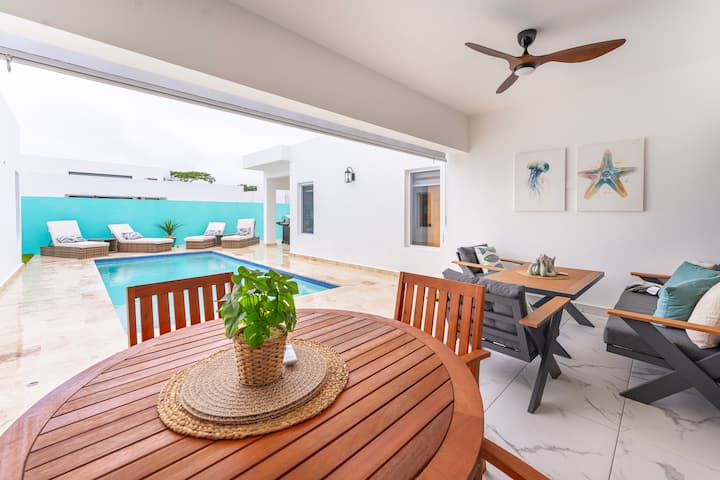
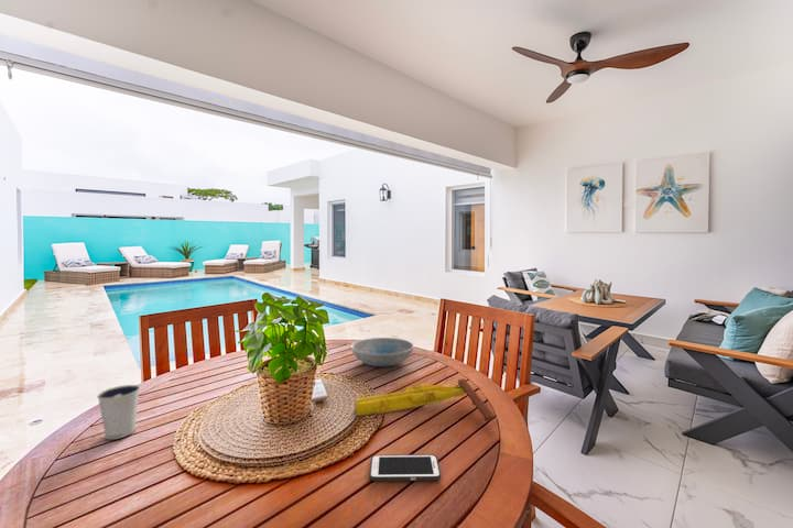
+ dixie cup (119, 413)
+ dish (382, 353)
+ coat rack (420, 404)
+ cell phone (404, 466)
